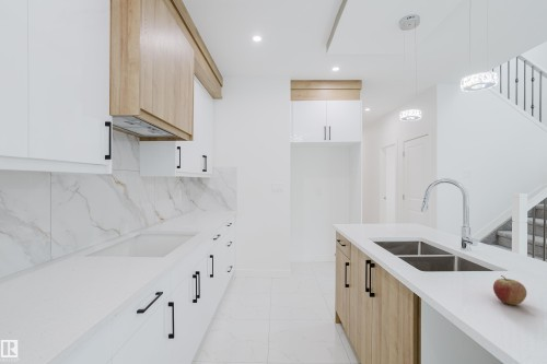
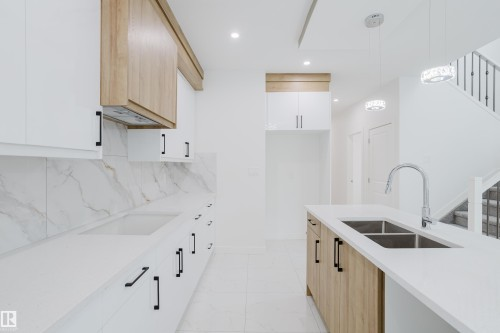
- fruit (509, 290)
